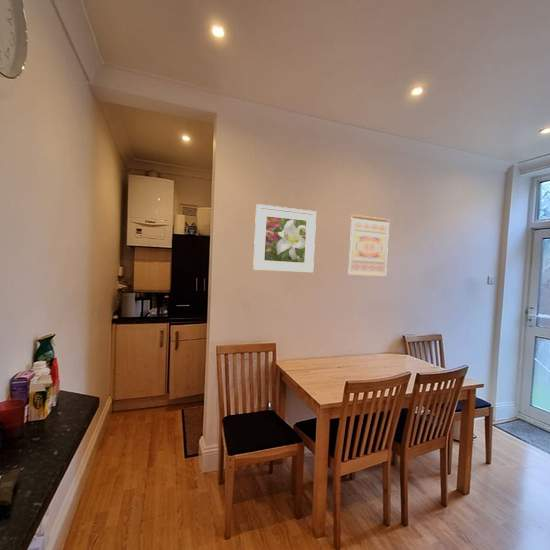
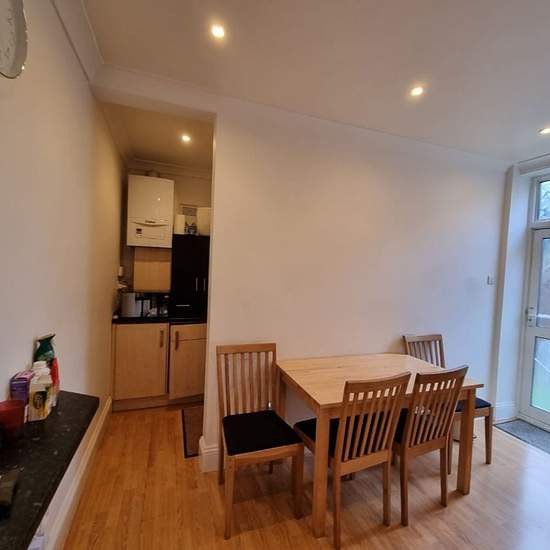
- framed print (285, 239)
- wall art (369, 247)
